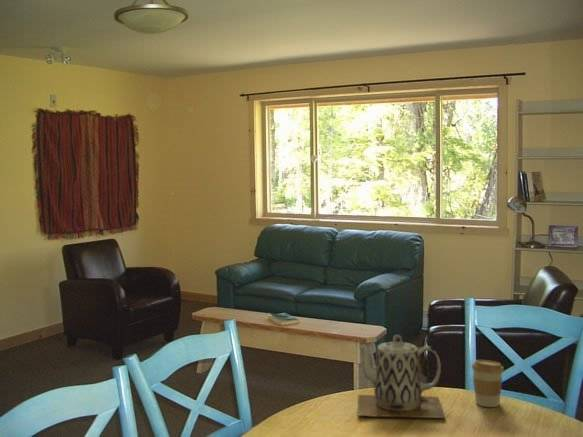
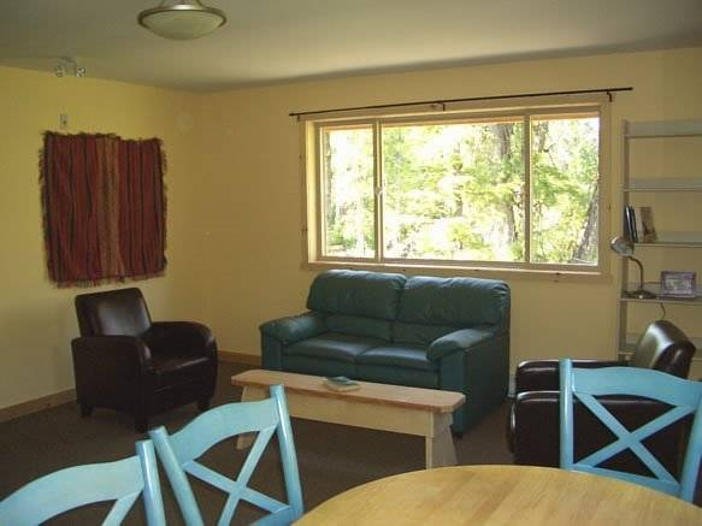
- coffee cup (487, 381)
- teapot (399, 371)
